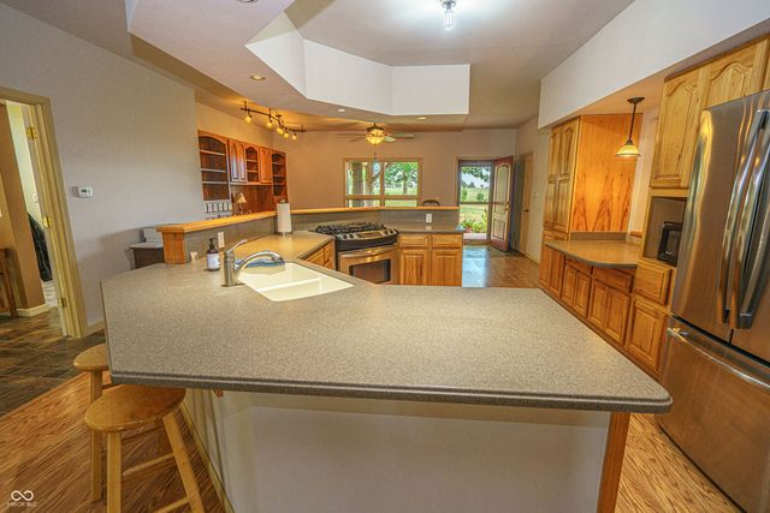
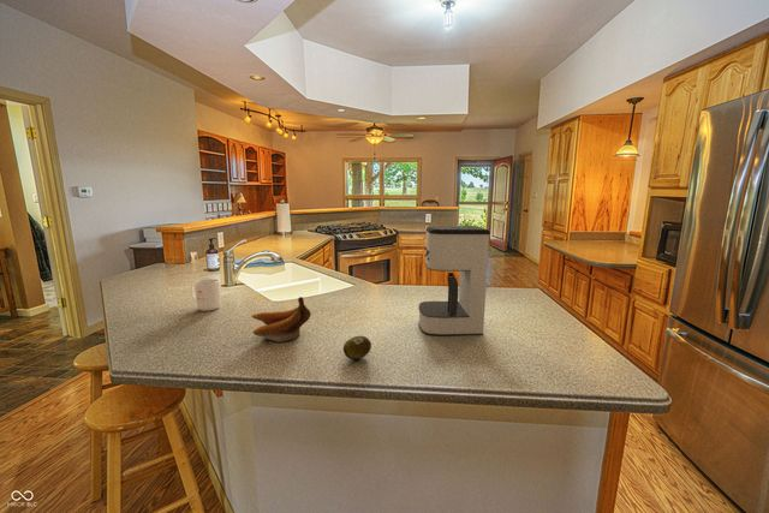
+ coffee maker (451, 279)
+ mug (204, 294)
+ banana (280, 316)
+ fruit (357, 347)
